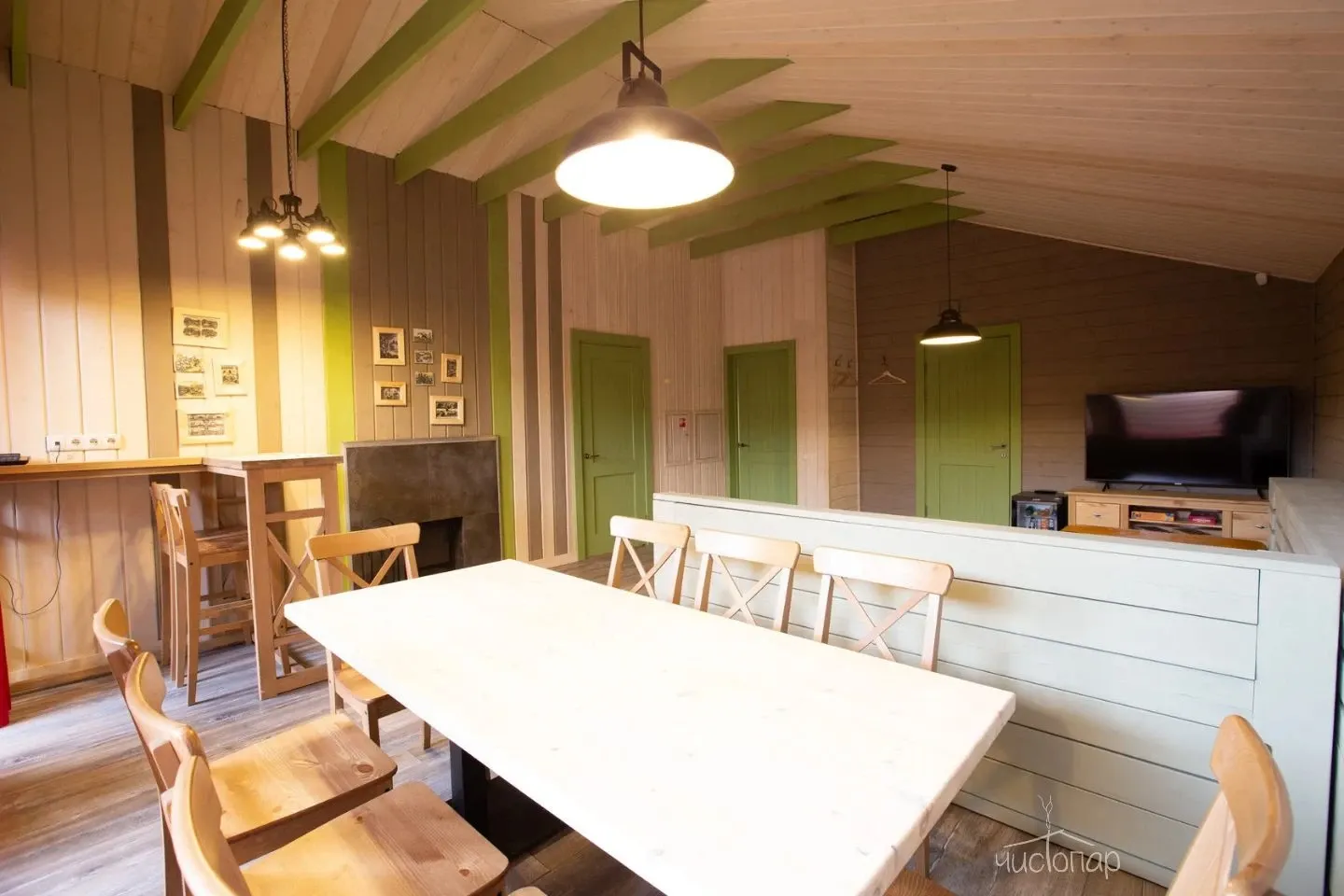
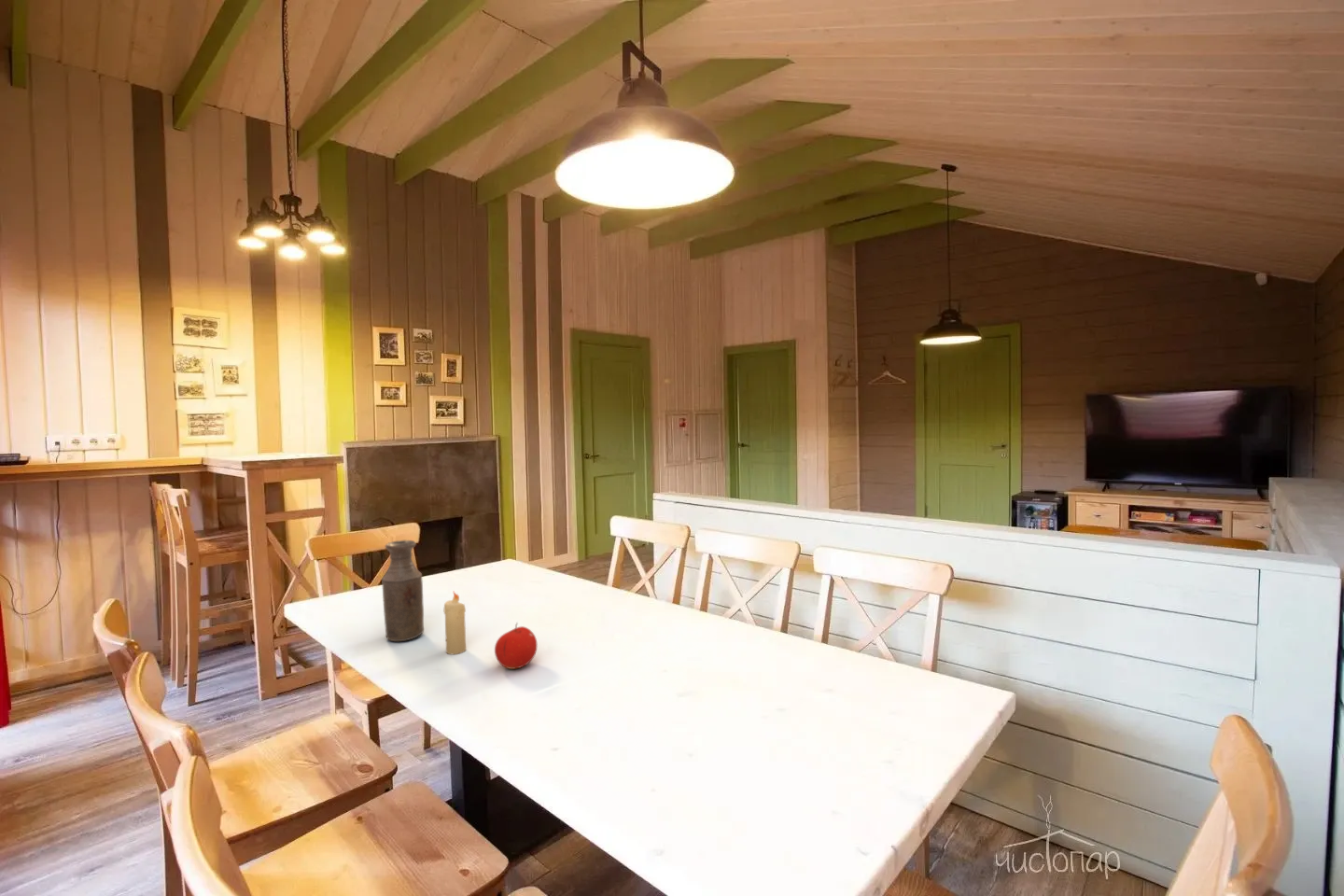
+ fruit (515, 645)
+ candle (455, 621)
+ bottle (402, 589)
